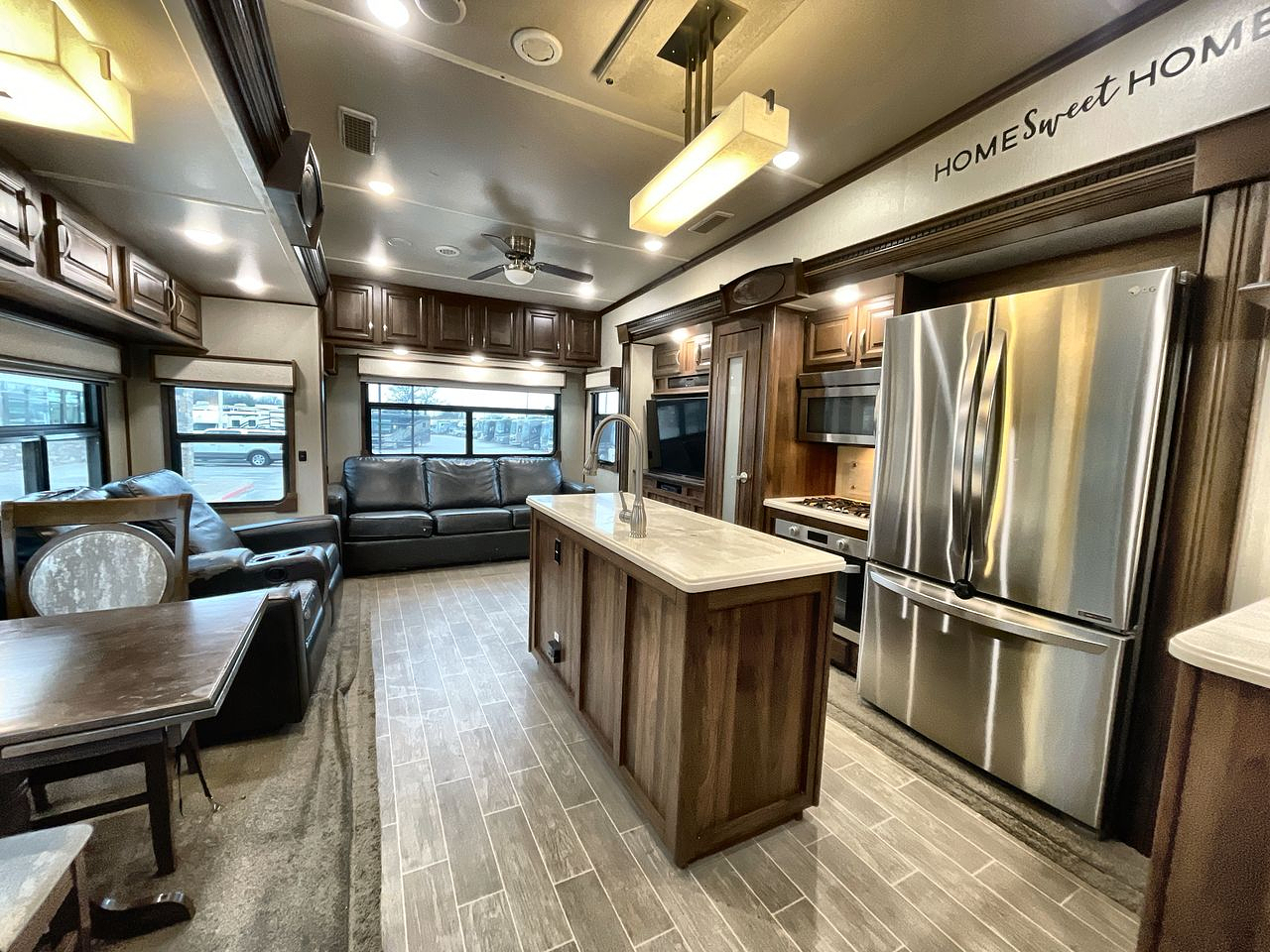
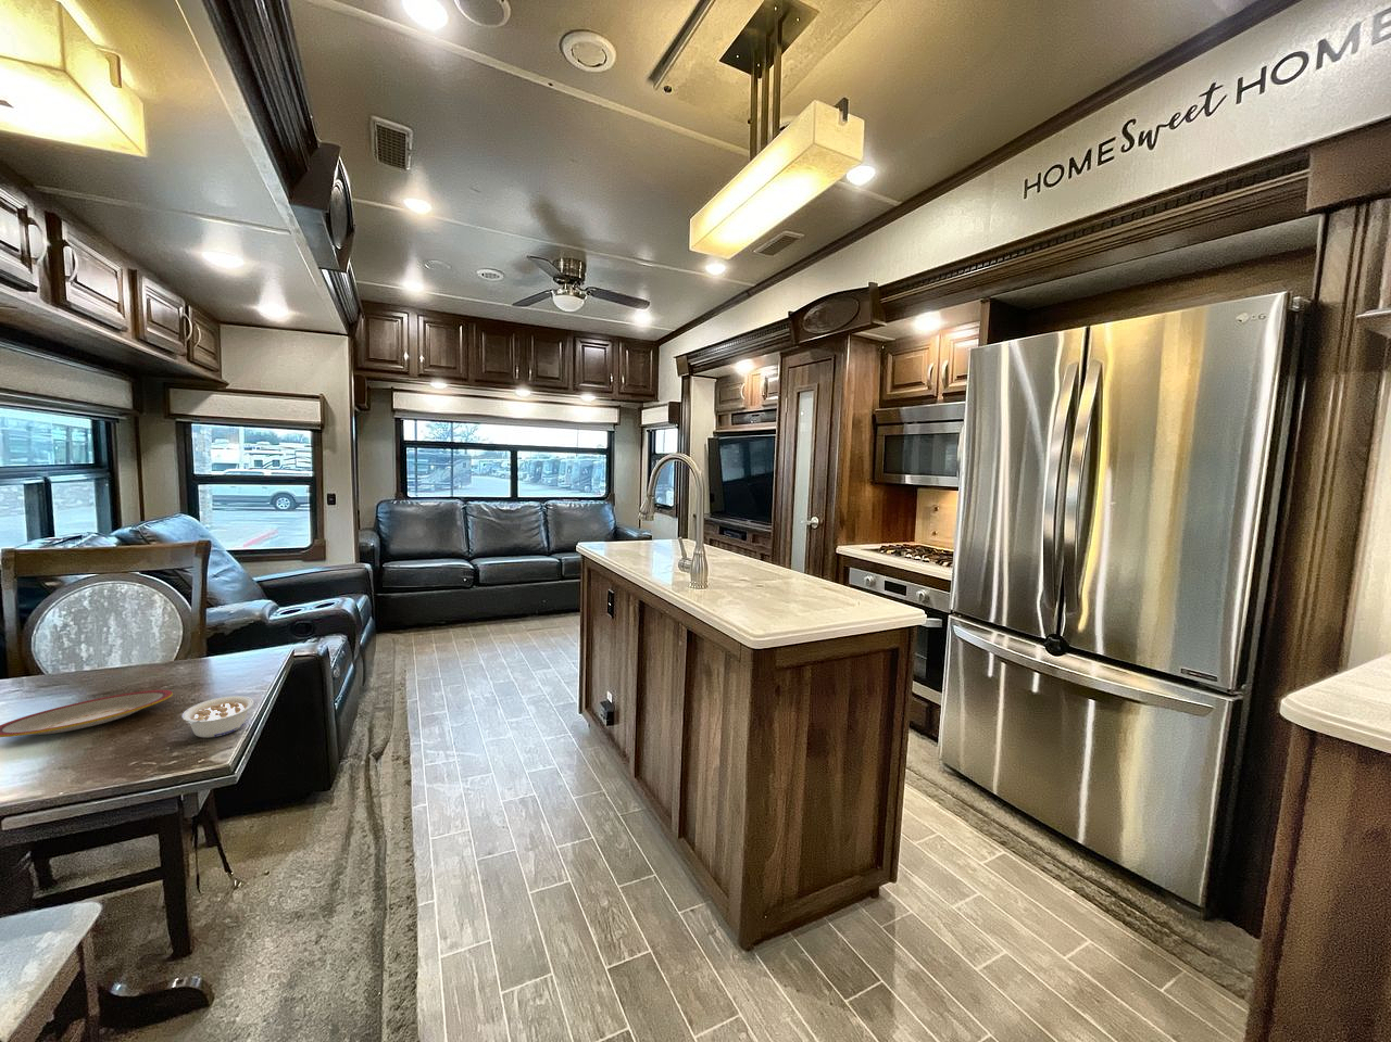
+ plate (89, 716)
+ legume (218, 716)
